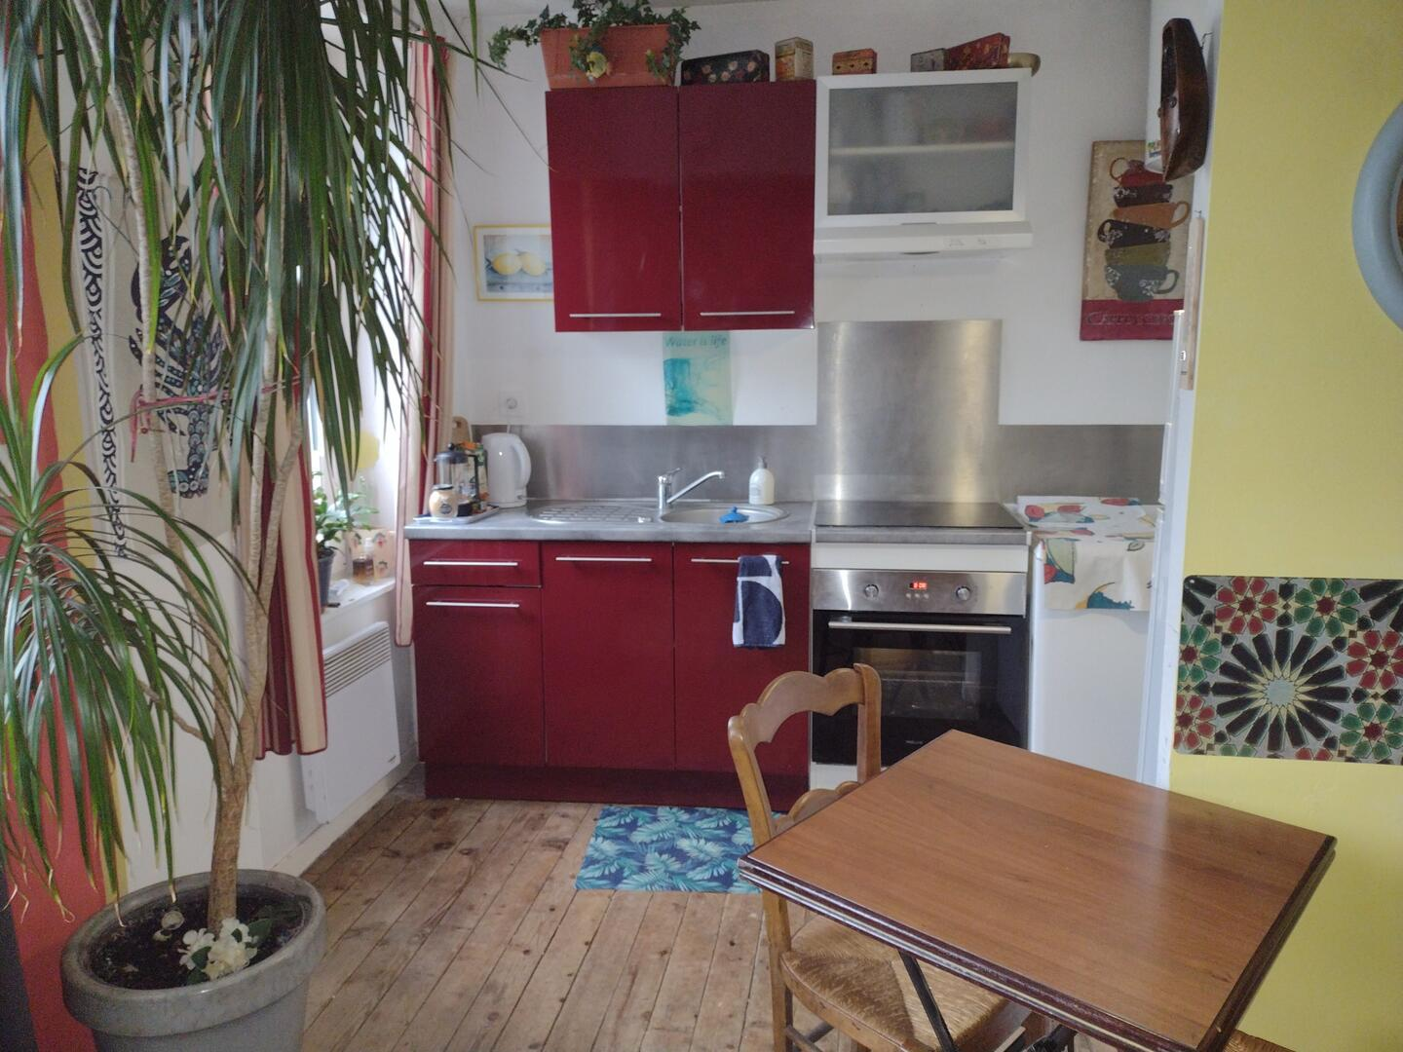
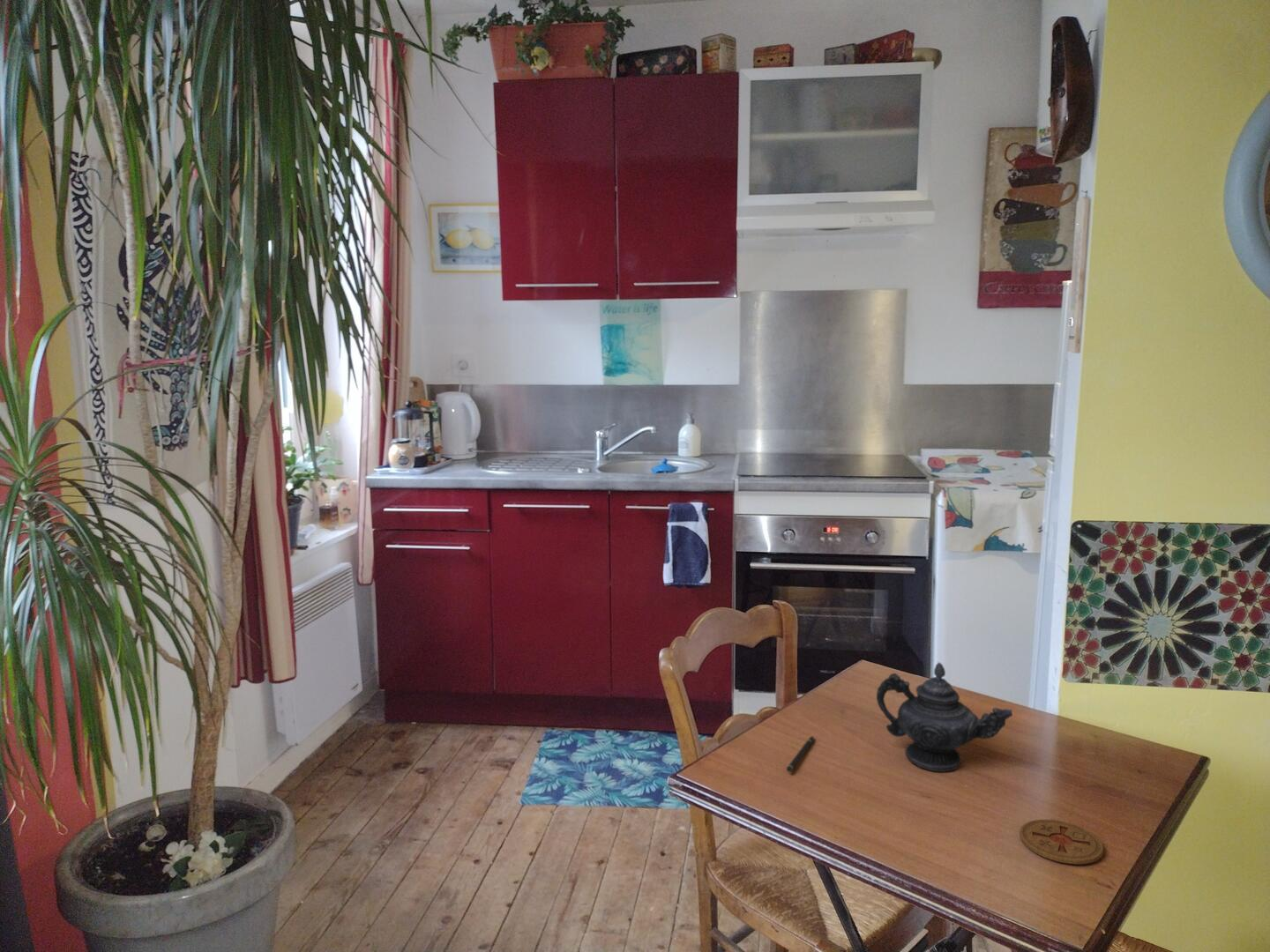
+ pen (801, 752)
+ coaster (1060, 841)
+ teapot (942, 712)
